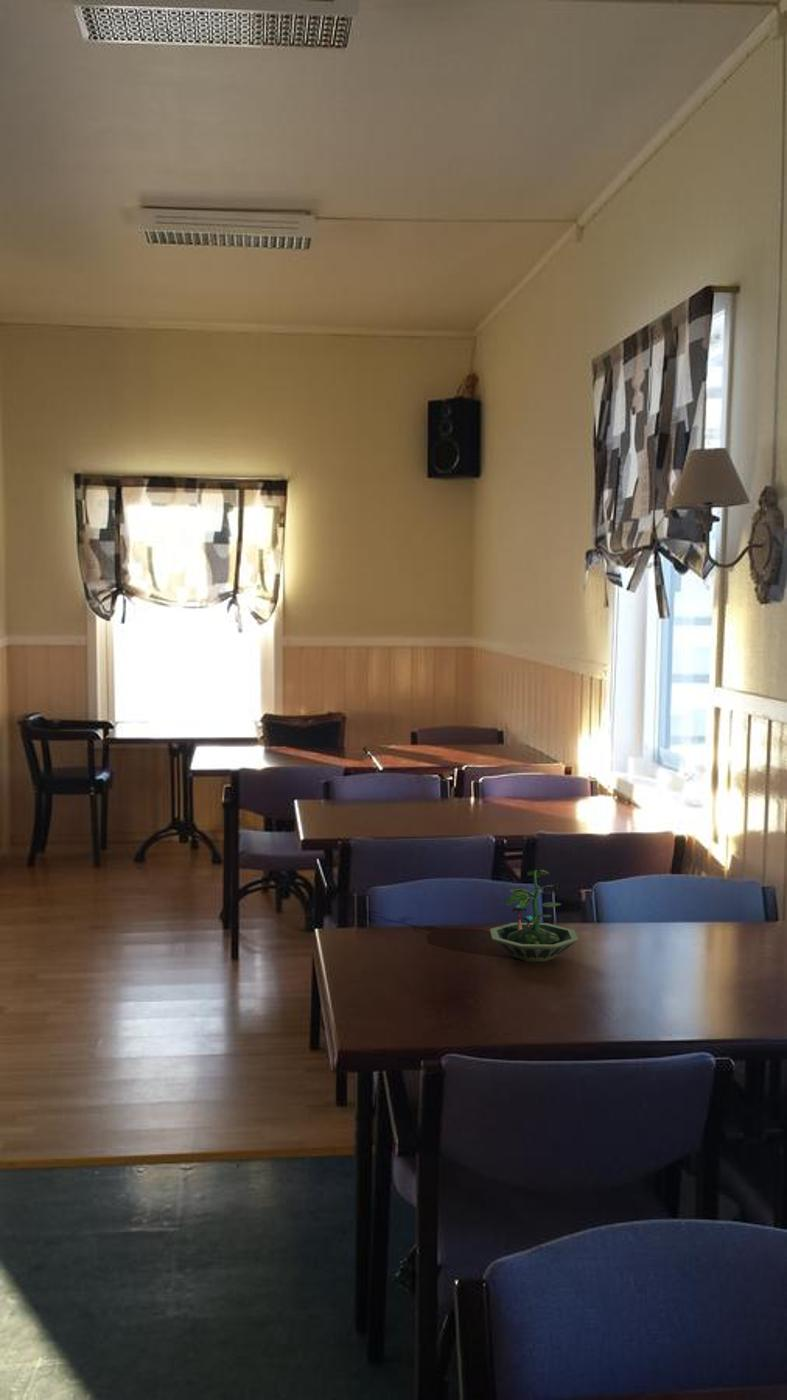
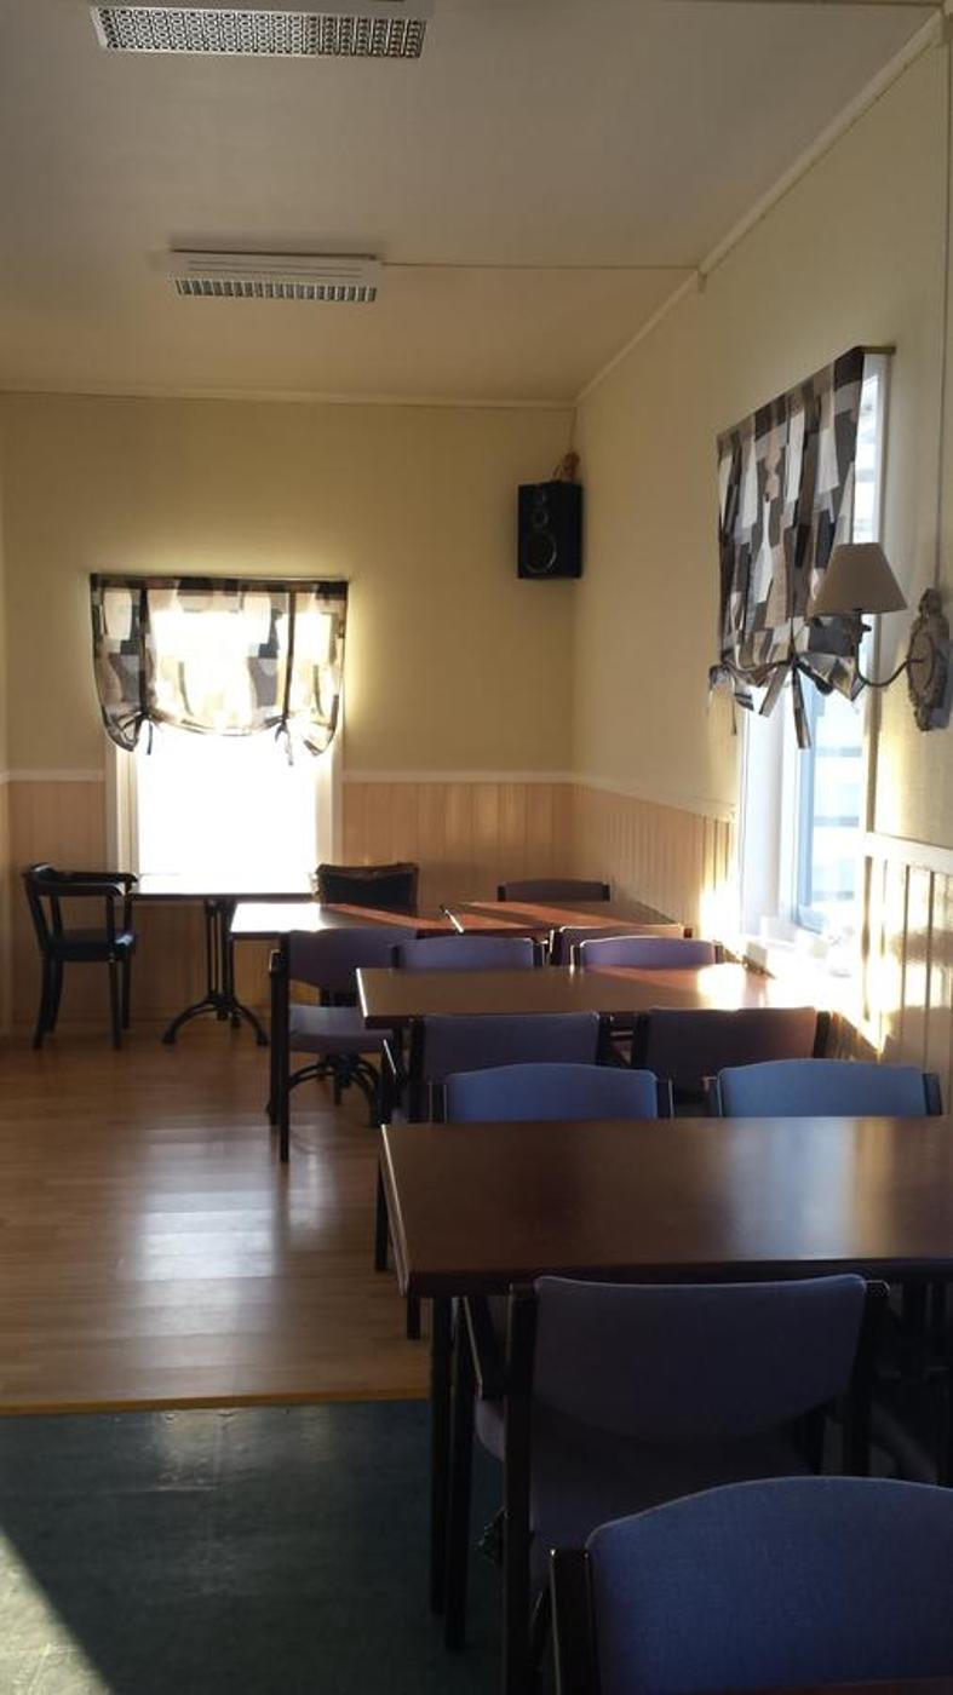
- terrarium (535, 885)
